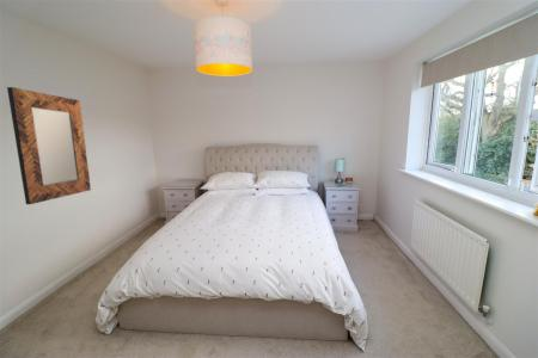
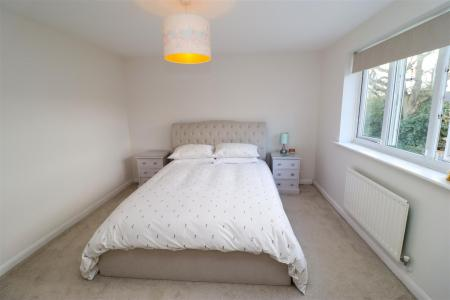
- home mirror (55, 147)
